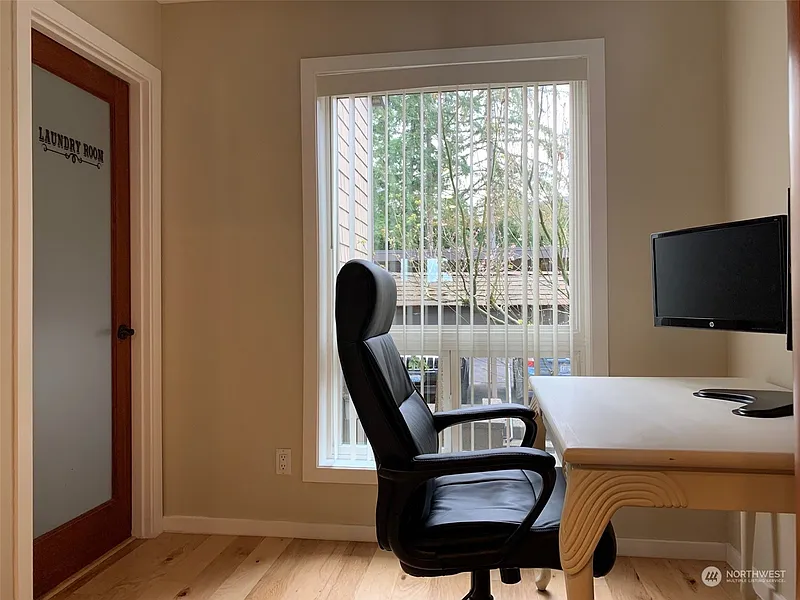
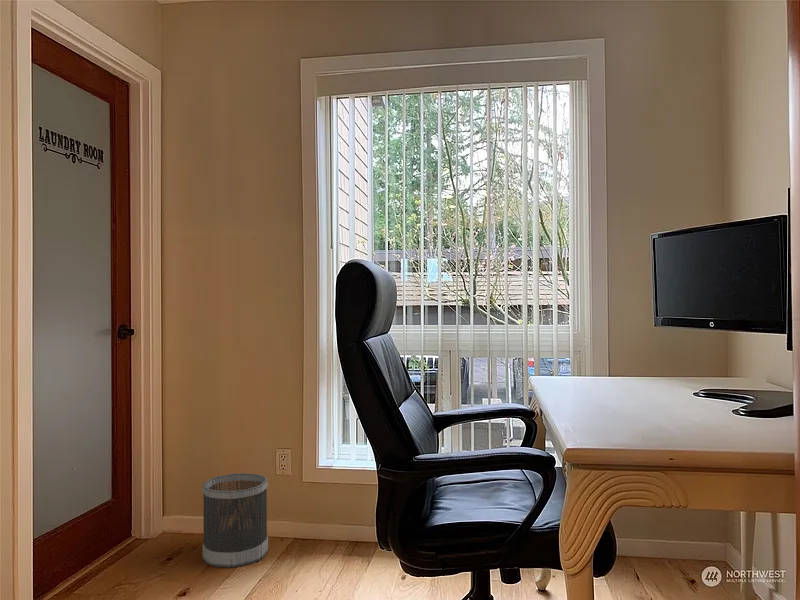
+ wastebasket (235, 517)
